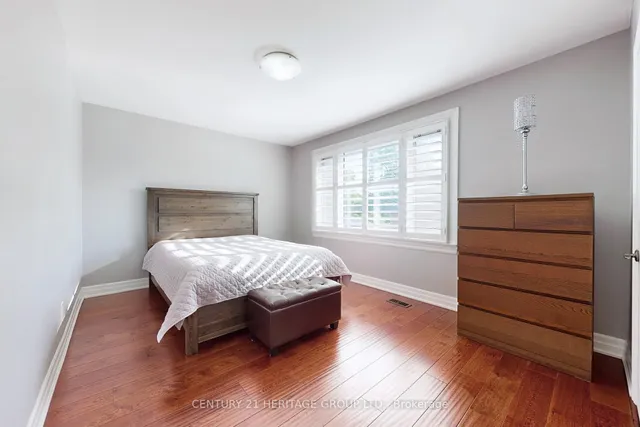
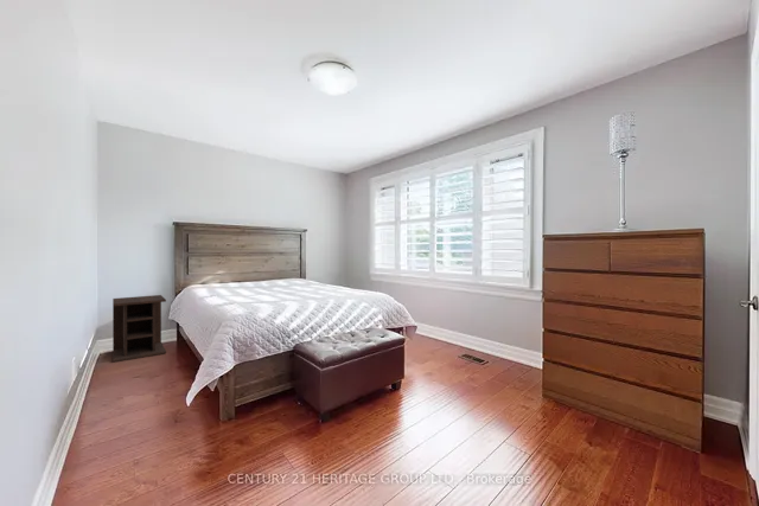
+ nightstand (139, 325)
